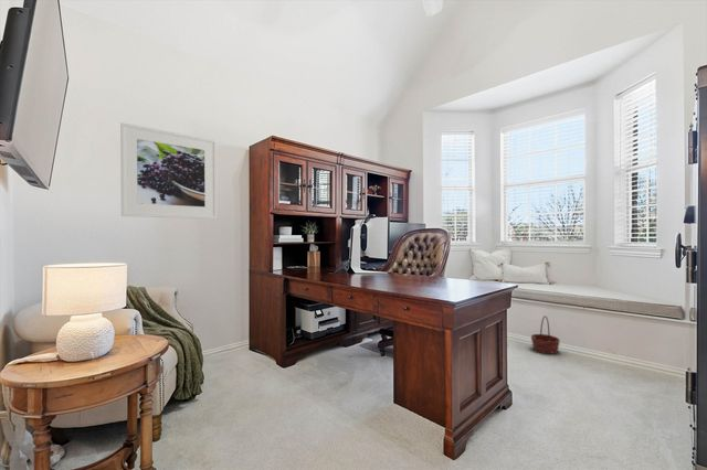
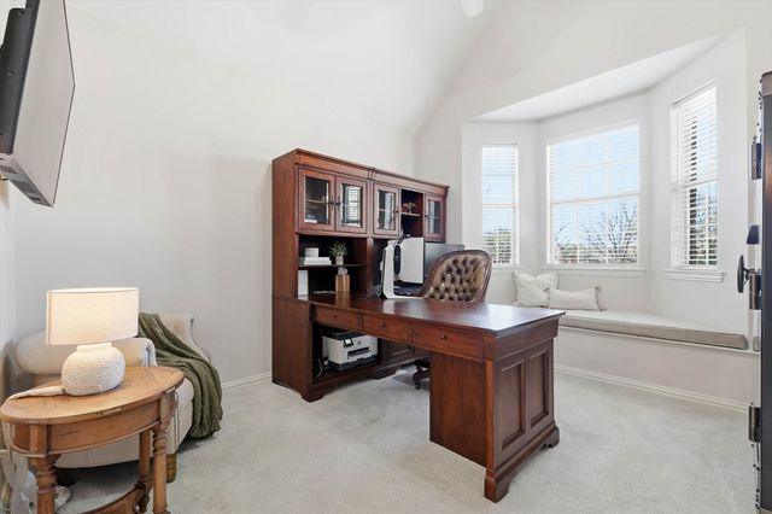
- basket (545, 334)
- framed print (172, 174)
